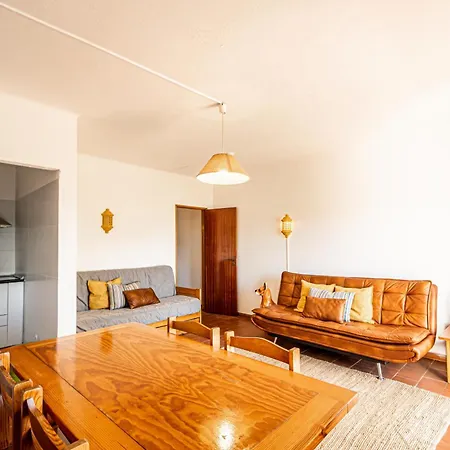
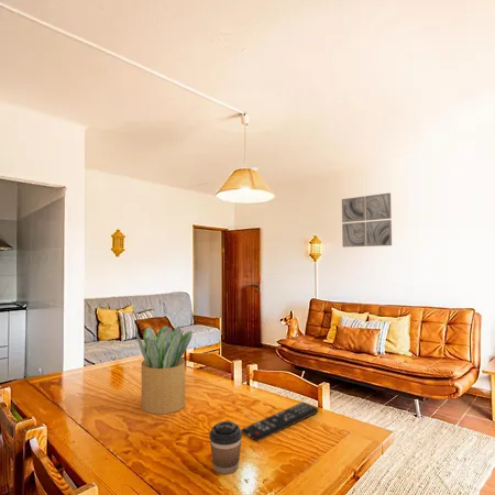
+ remote control (282, 419)
+ coffee cup (226, 444)
+ potted plant (162, 365)
+ wall art (364, 220)
